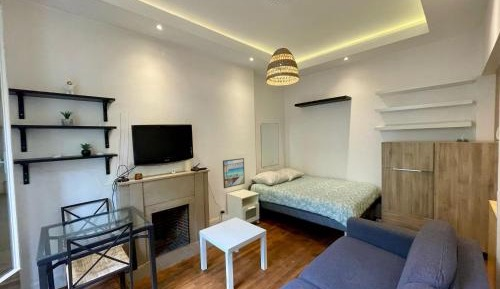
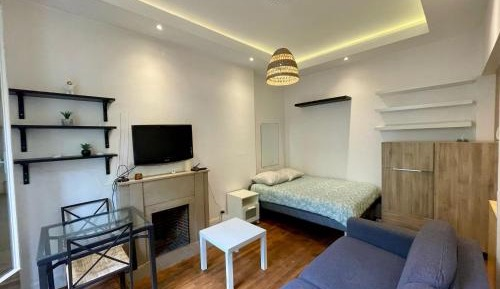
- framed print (234, 172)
